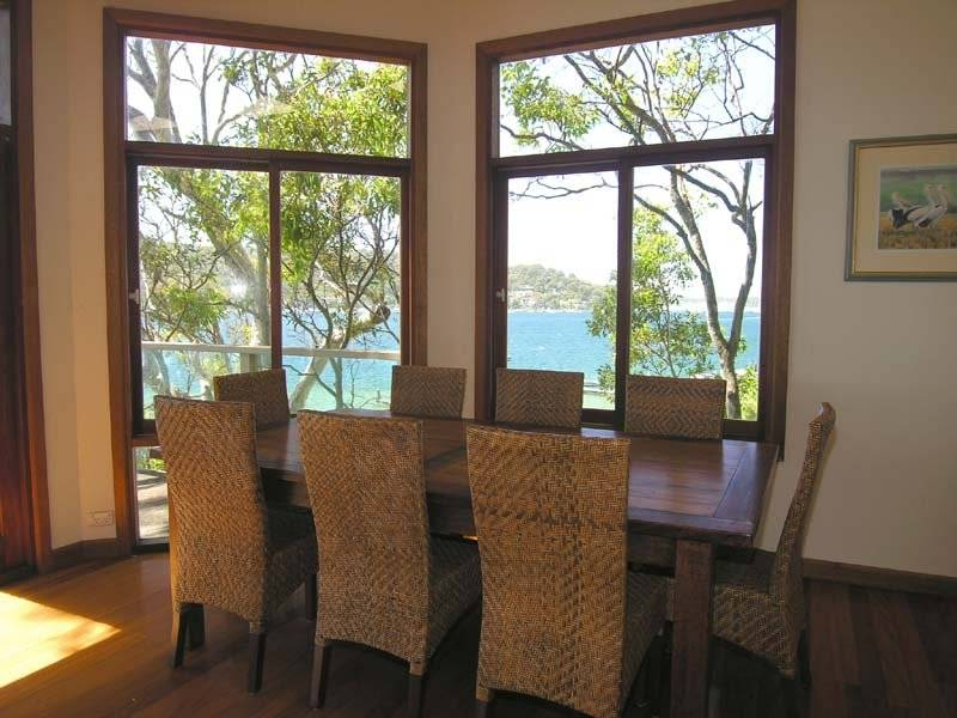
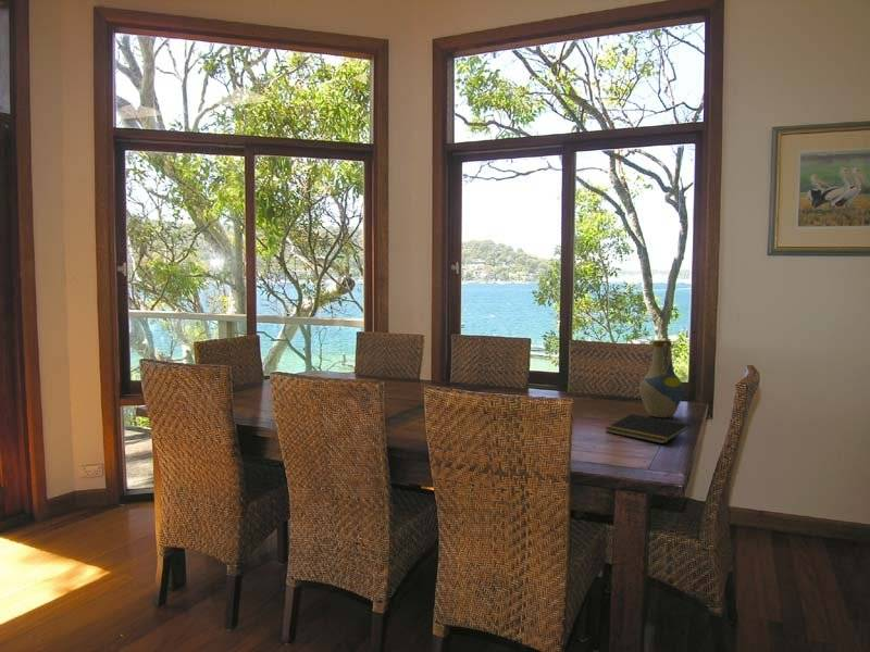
+ vase (661, 378)
+ notepad (646, 427)
